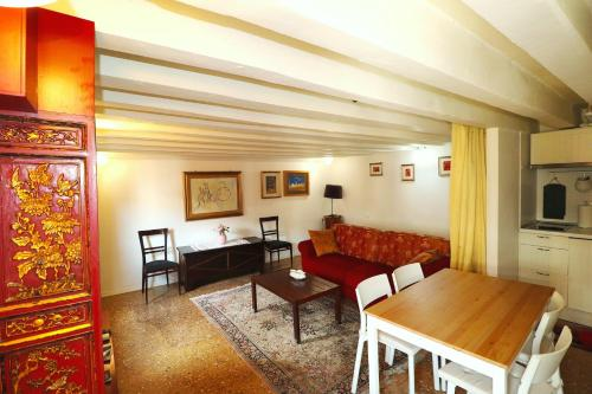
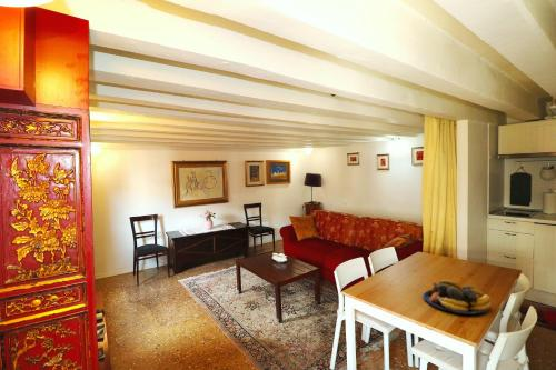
+ fruit bowl (454, 291)
